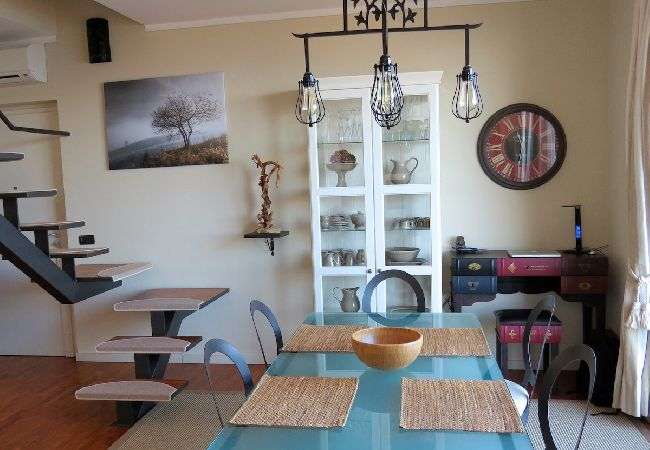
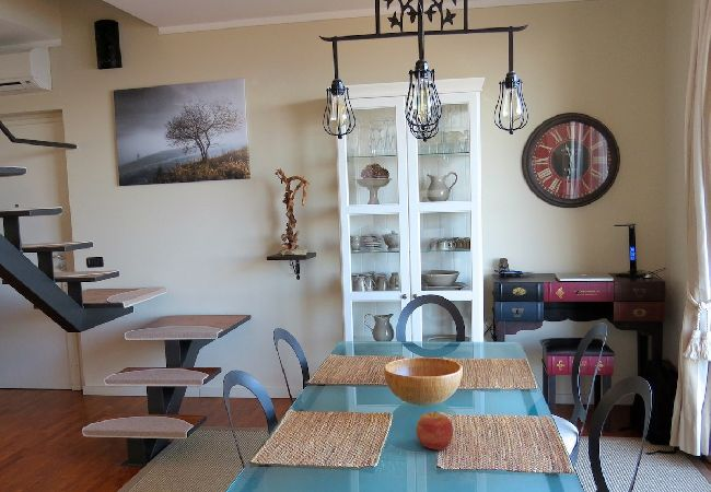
+ apple (434, 427)
